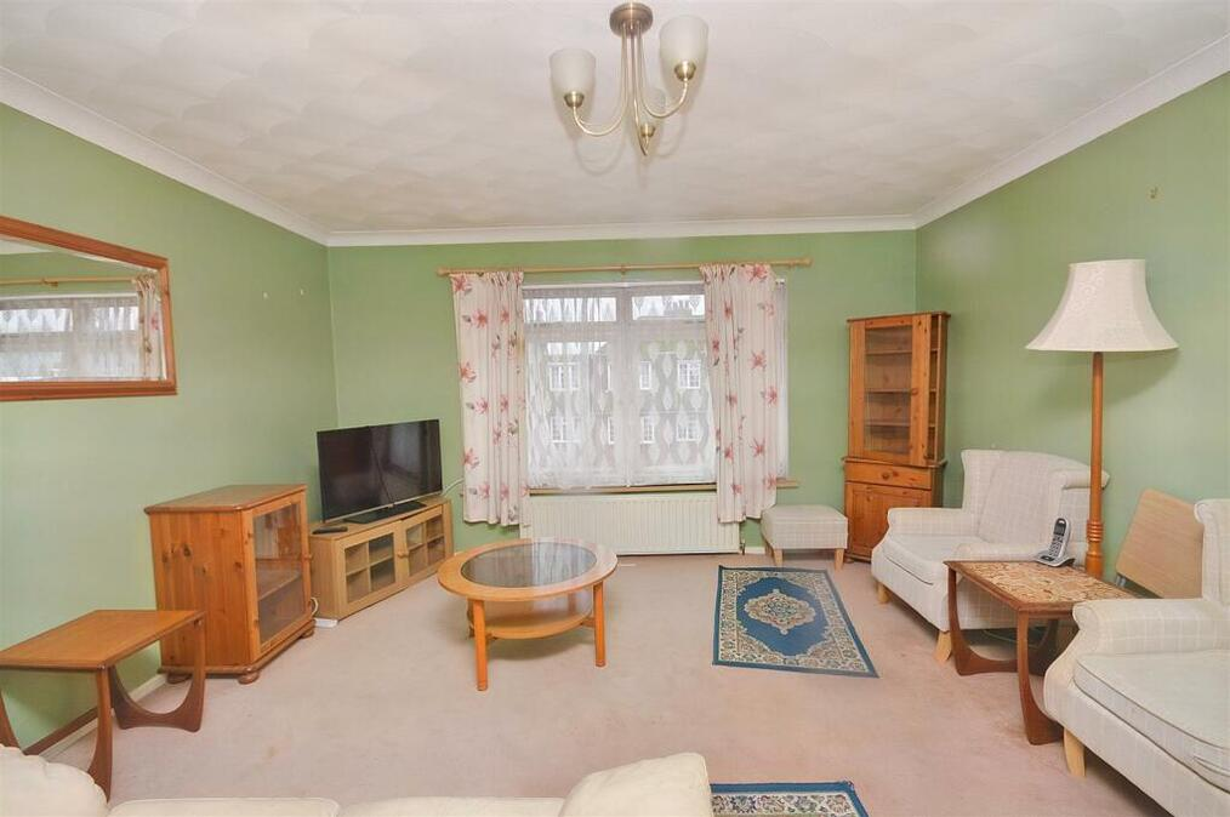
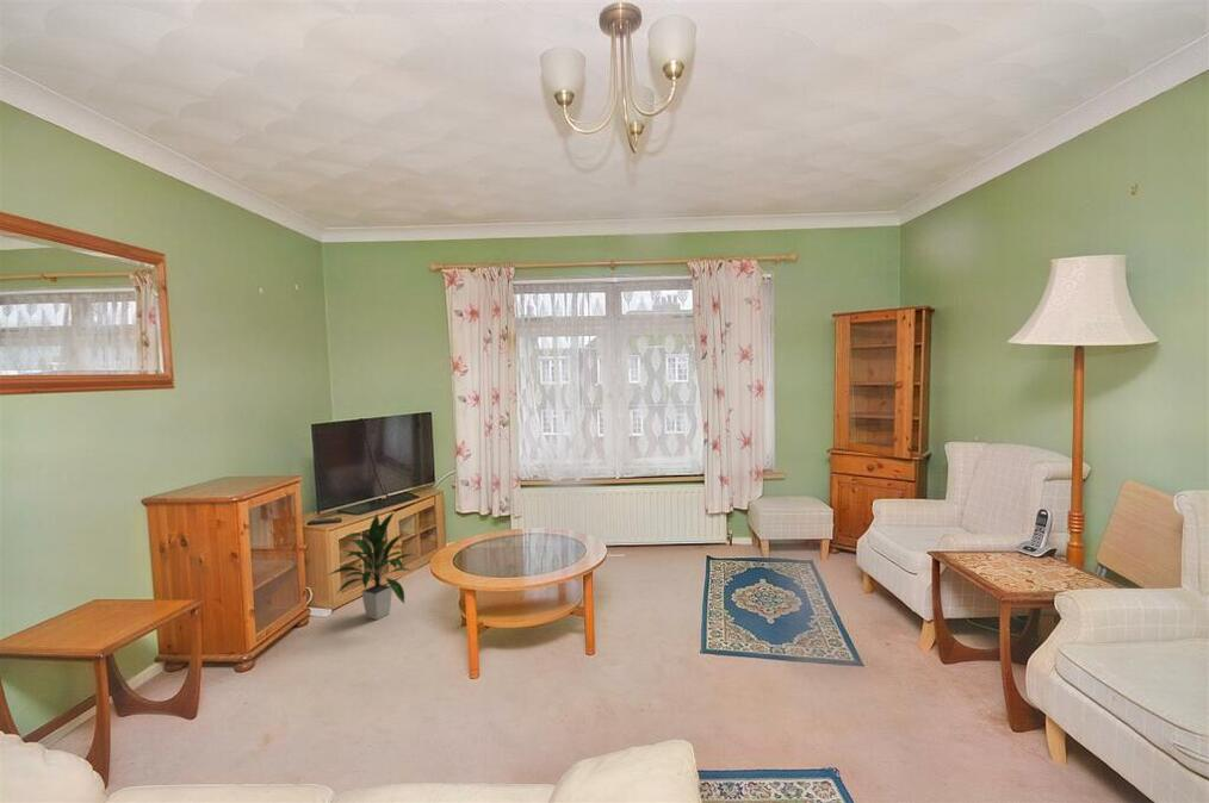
+ indoor plant (376, 566)
